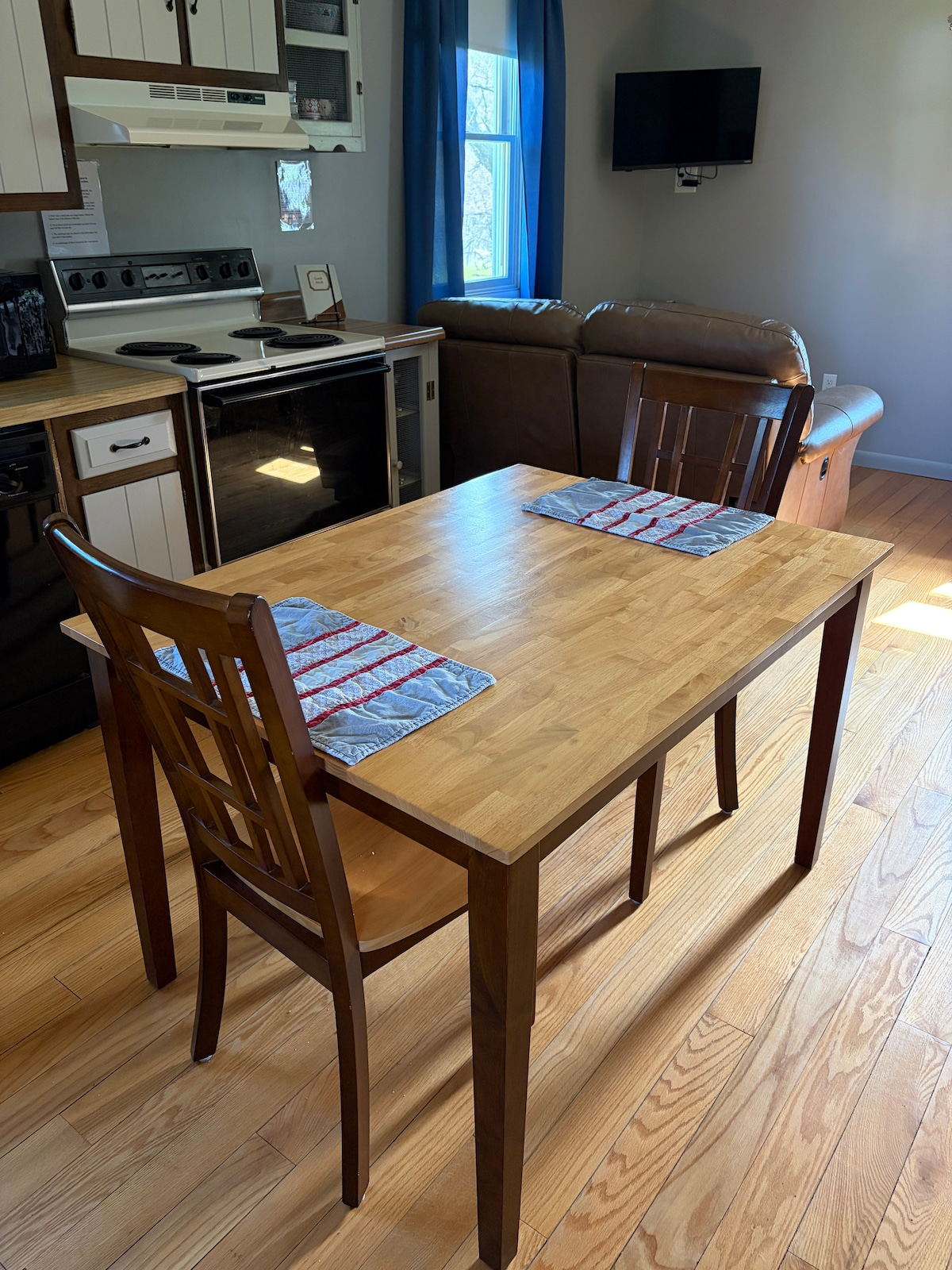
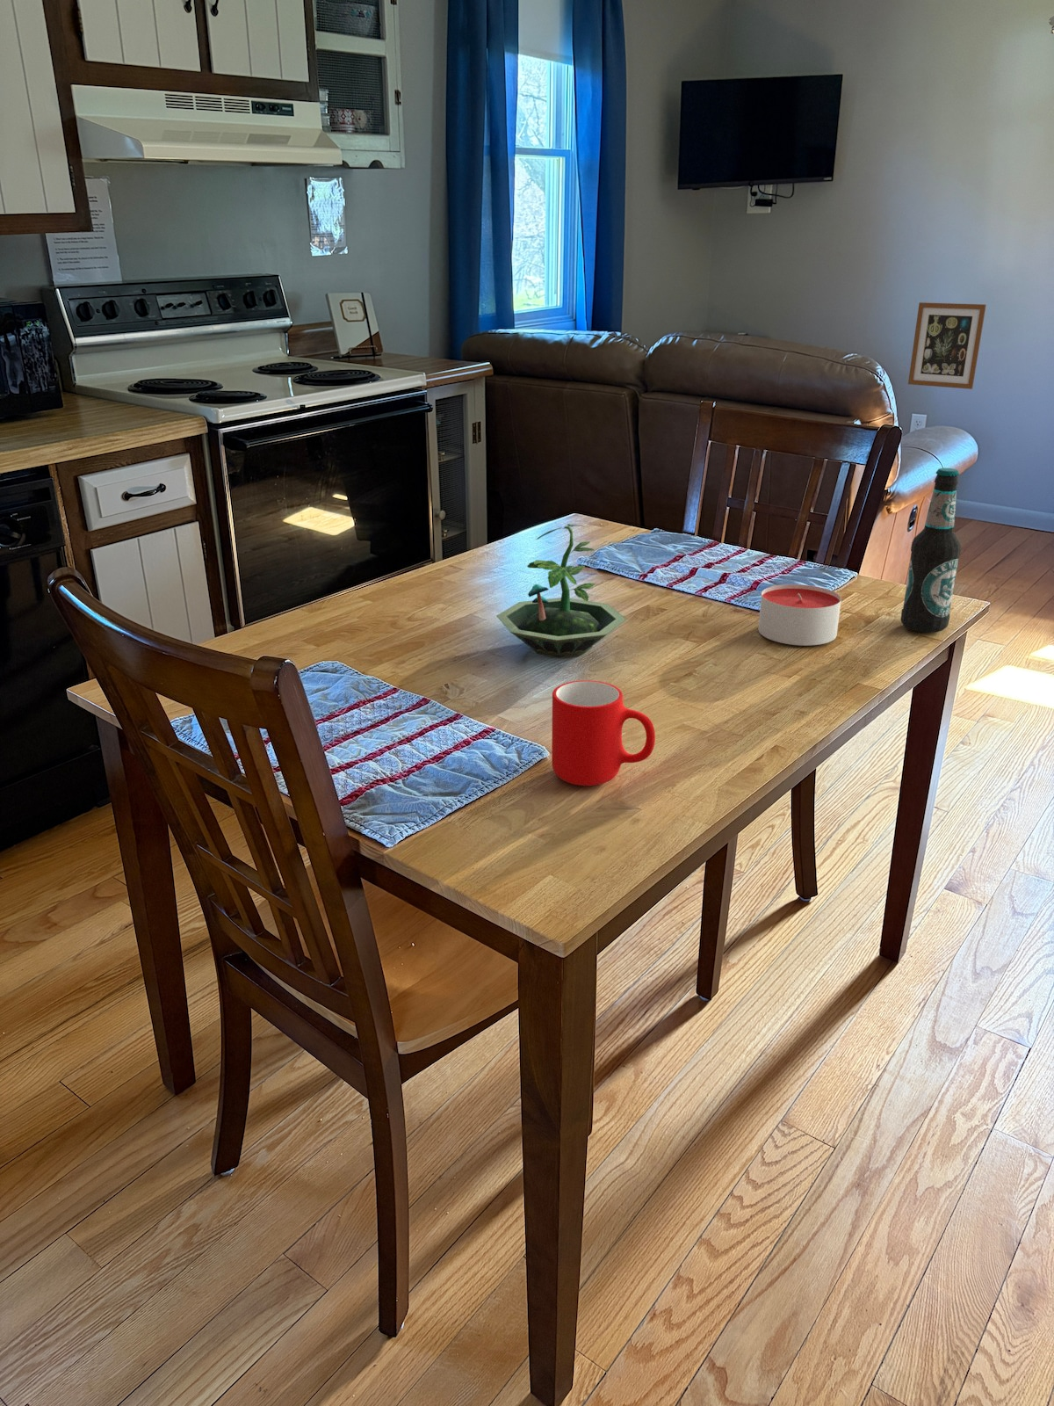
+ bottle (936, 550)
+ wall art (946, 345)
+ cup (602, 735)
+ terrarium (565, 551)
+ candle (798, 612)
